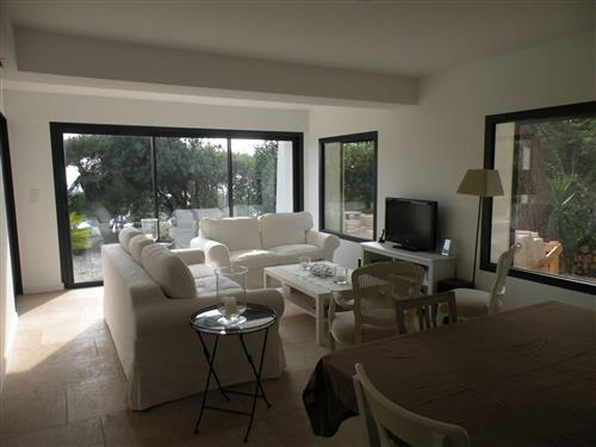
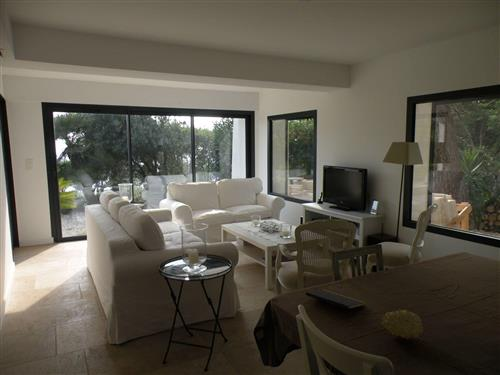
+ fruit (401, 323)
+ notepad (335, 298)
